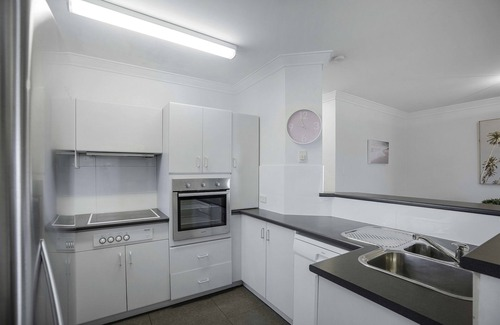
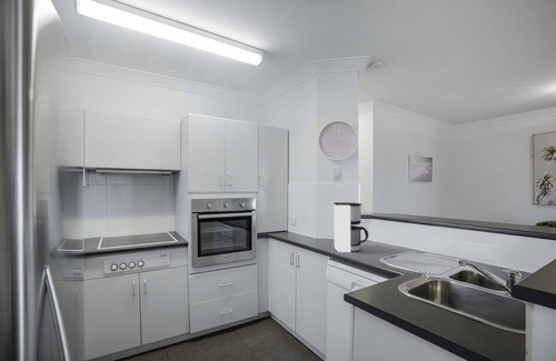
+ coffee maker (350, 225)
